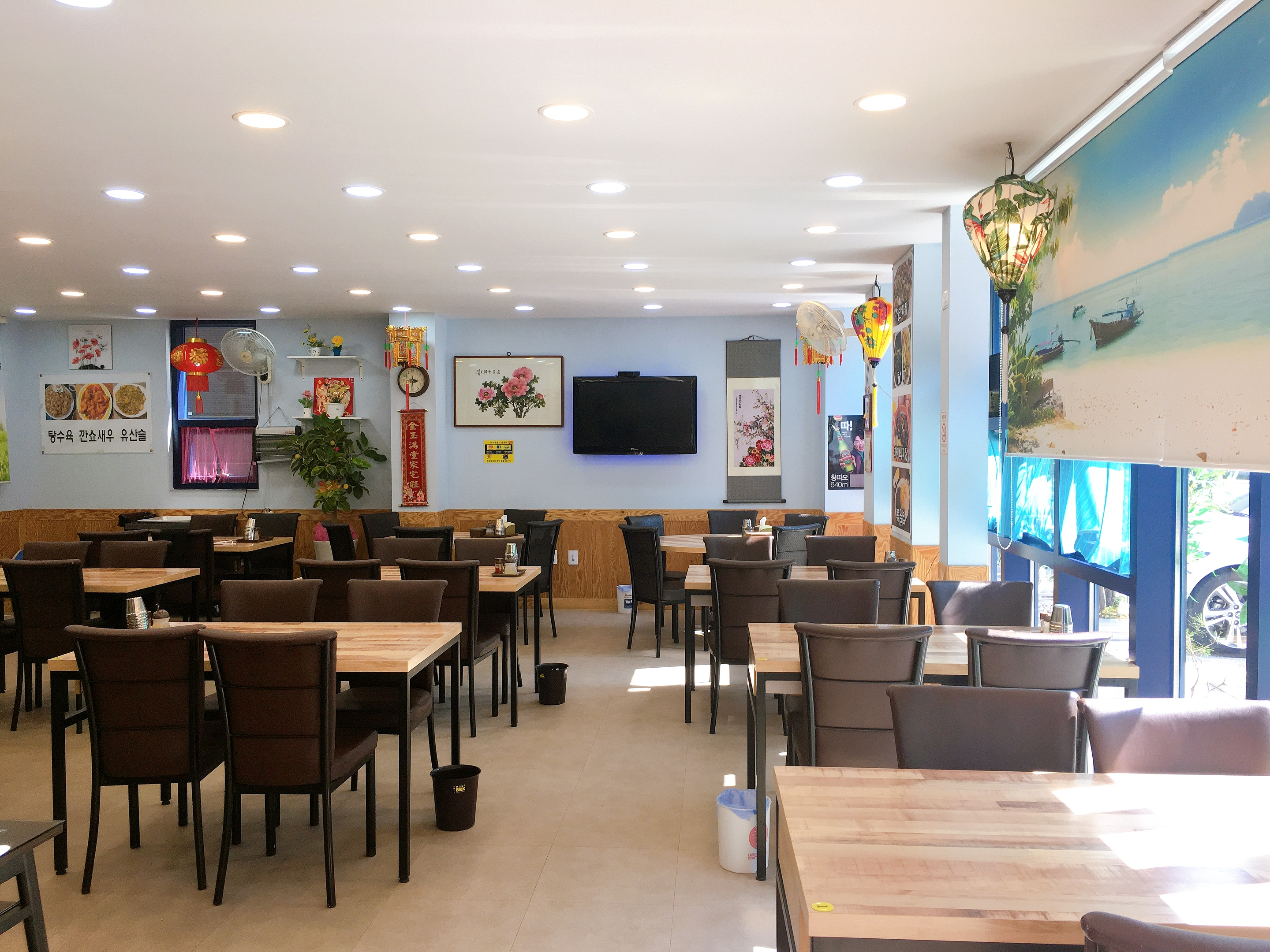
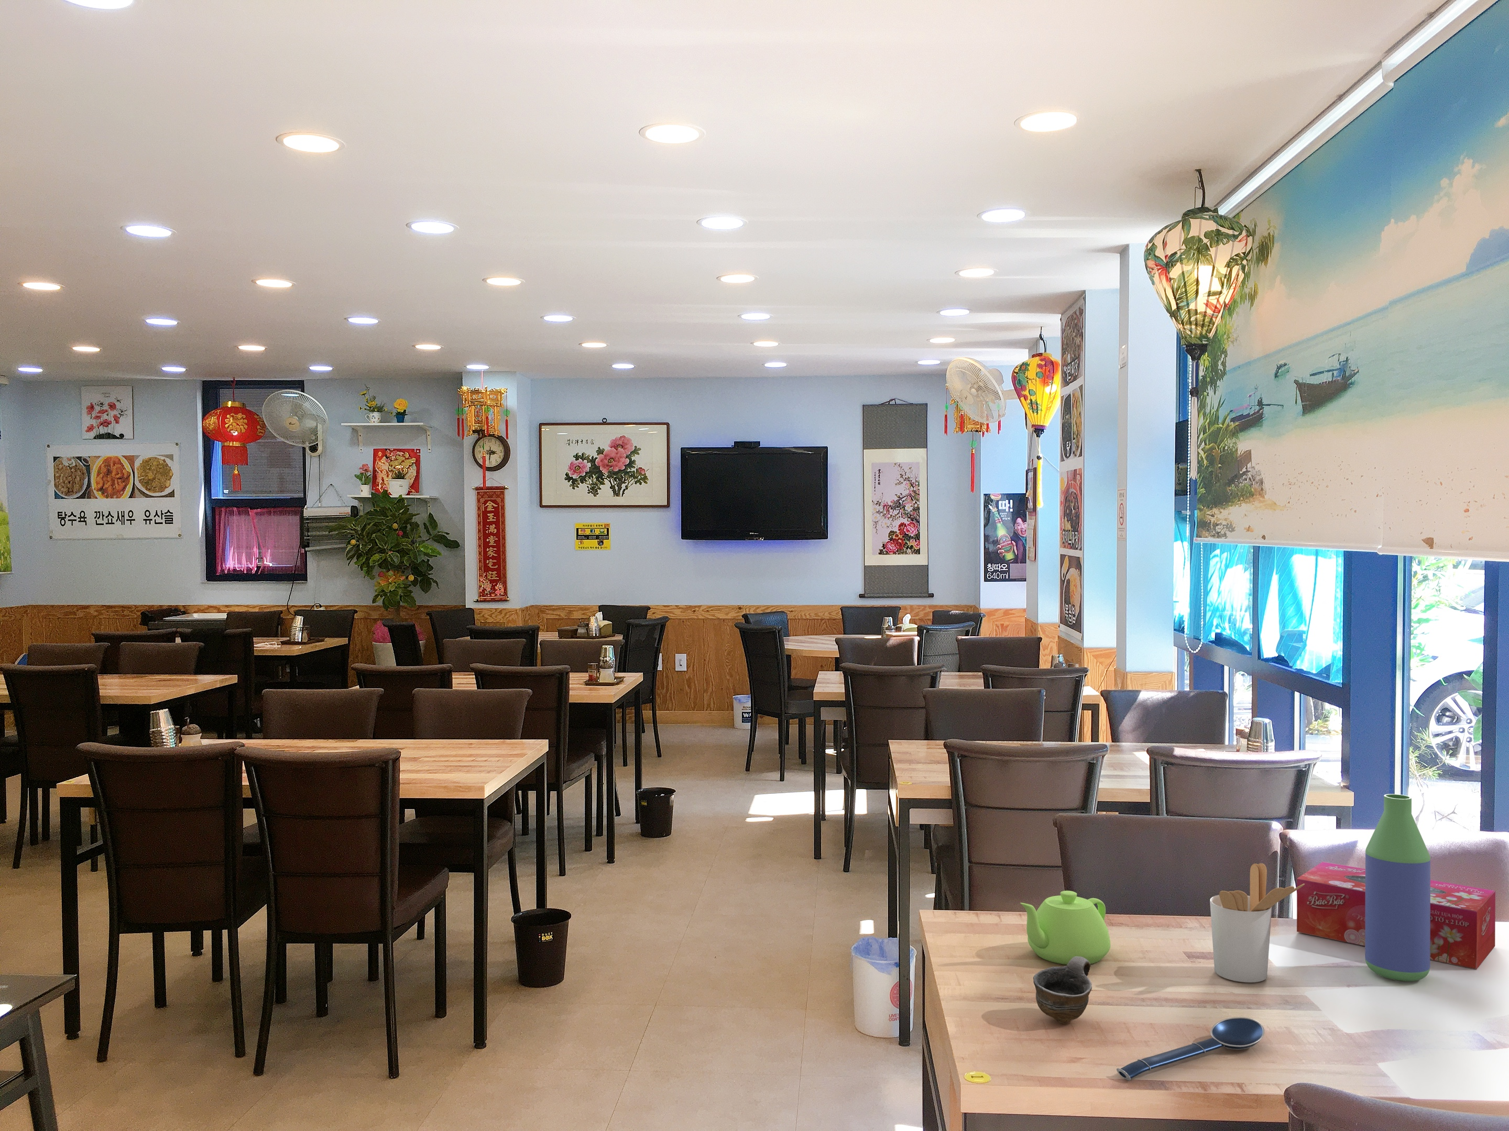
+ spoon (1189, 1047)
+ teapot (1065, 923)
+ bottle (1397, 885)
+ tissue box (1365, 911)
+ utensil holder (1255, 924)
+ cup (1066, 991)
